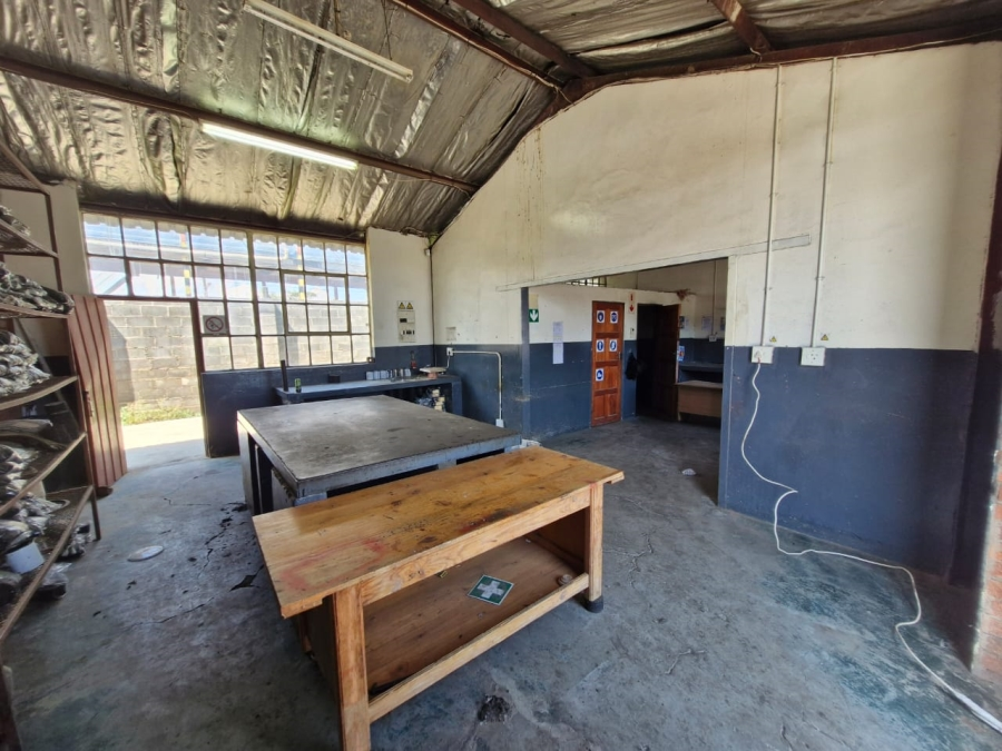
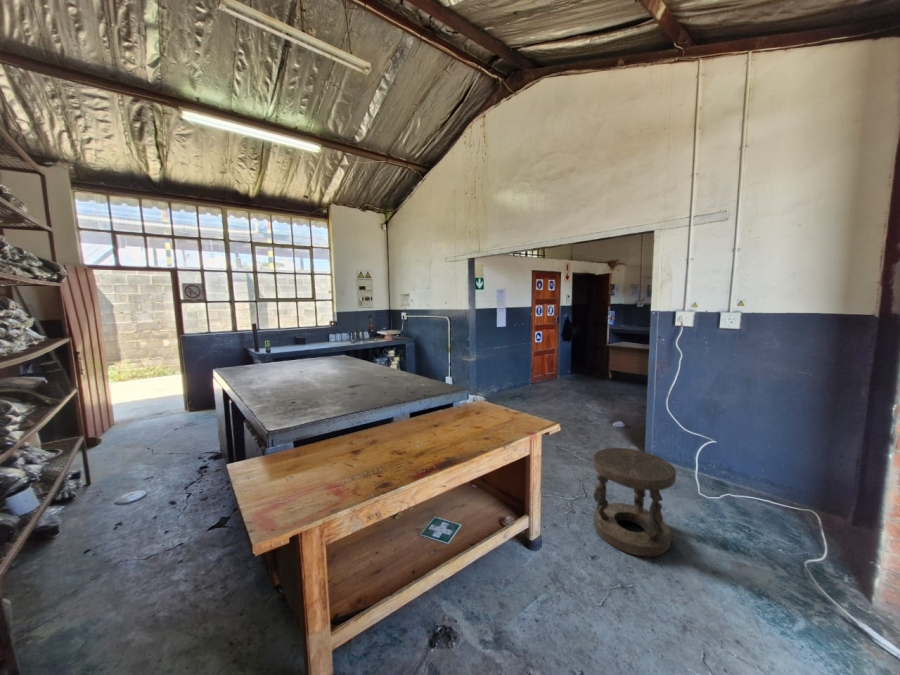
+ stool (634, 496)
